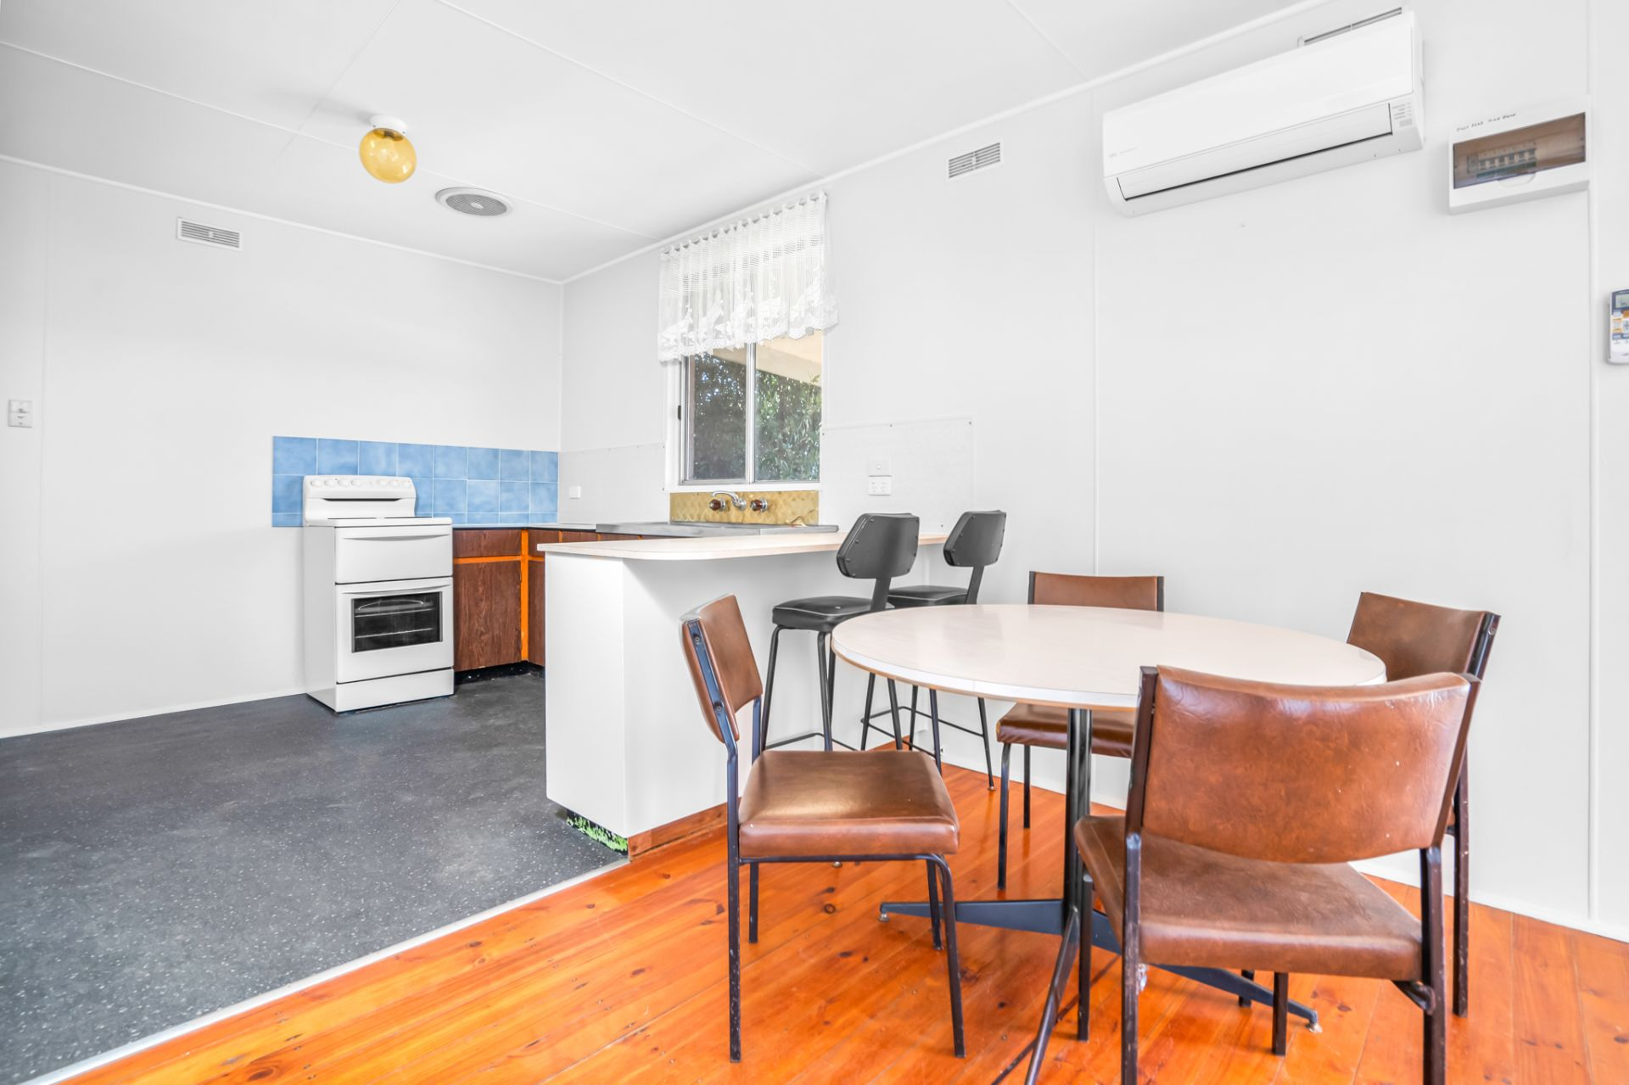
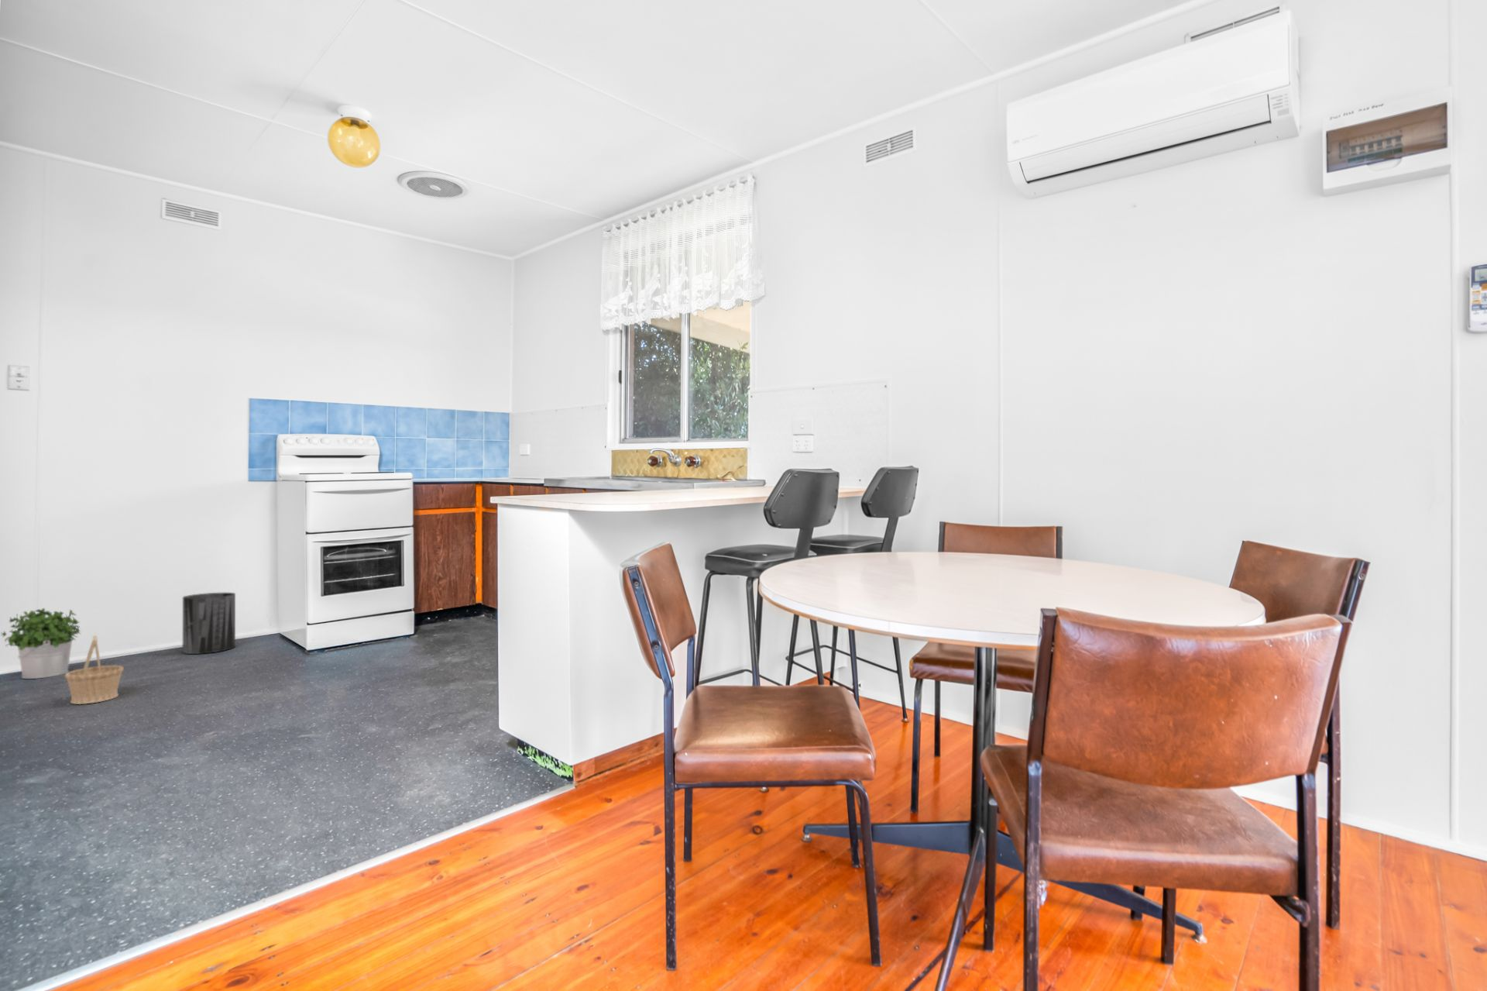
+ potted plant (41, 641)
+ basket (94, 666)
+ trash can (209, 623)
